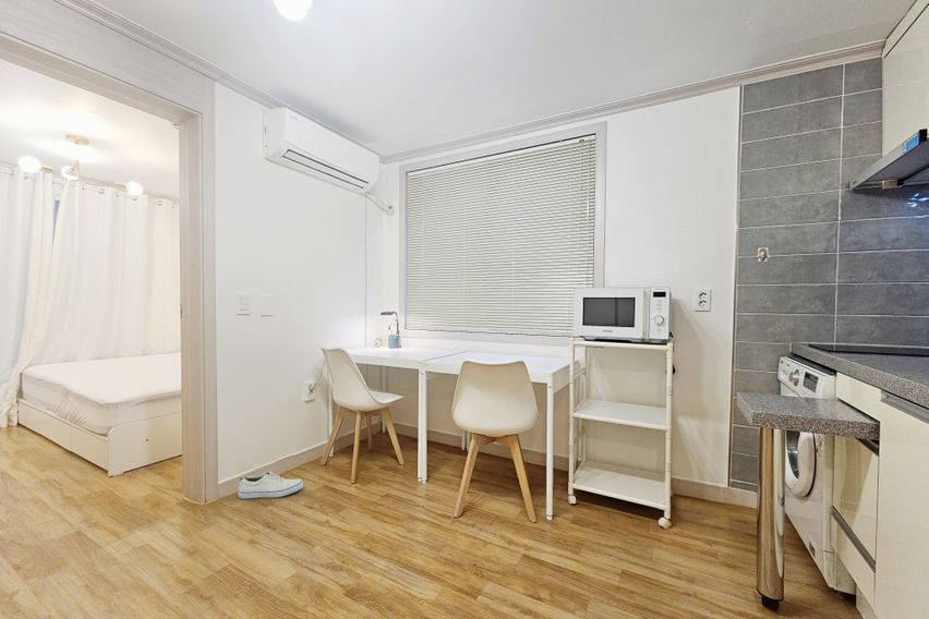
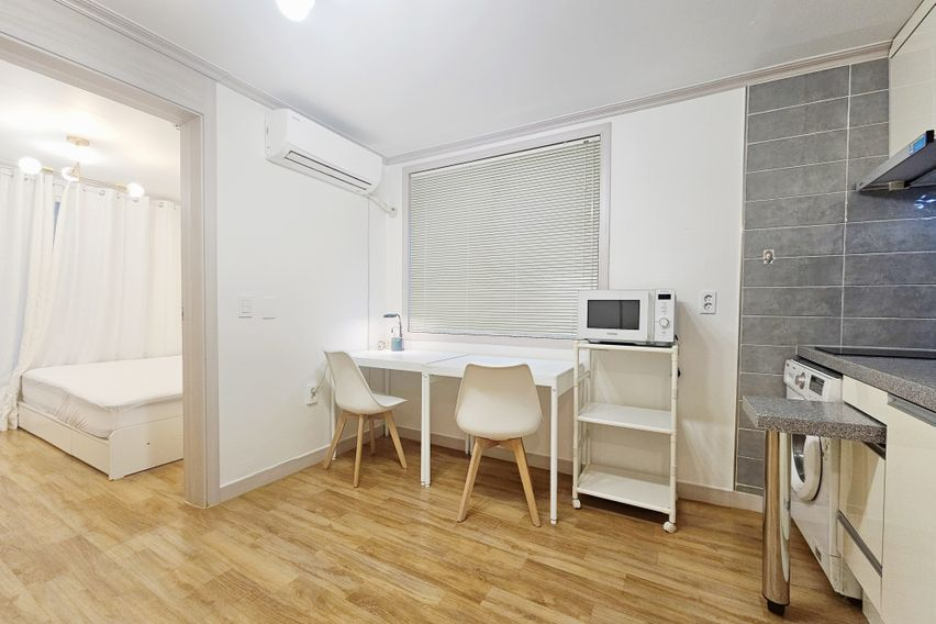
- shoe (270, 482)
